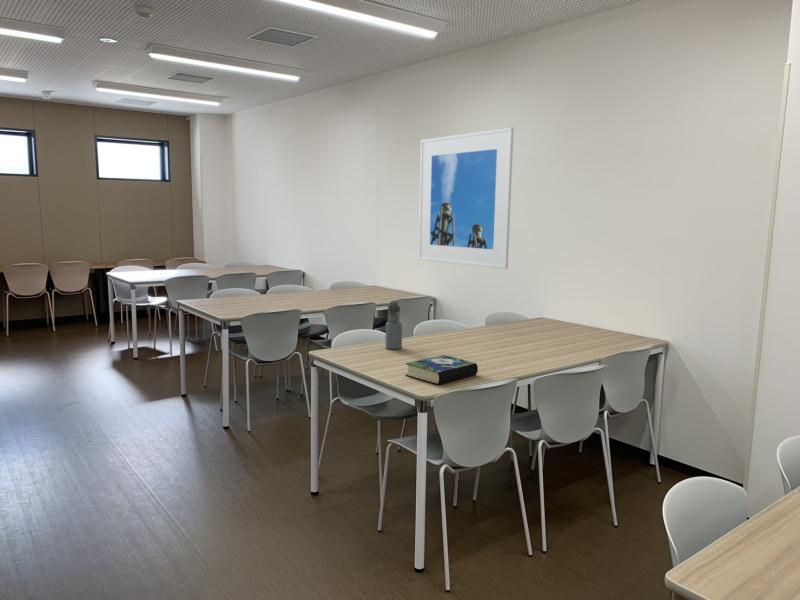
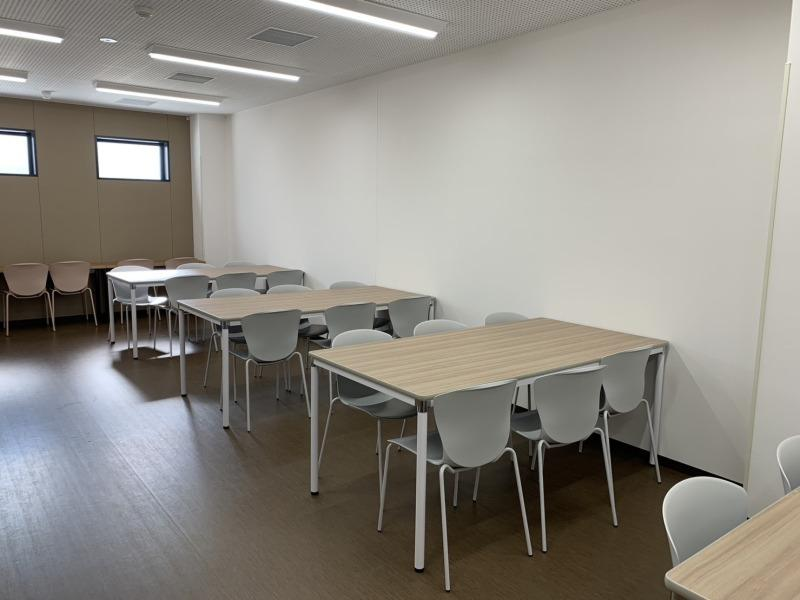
- book (441, 369)
- water bottle (393, 324)
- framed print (461, 200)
